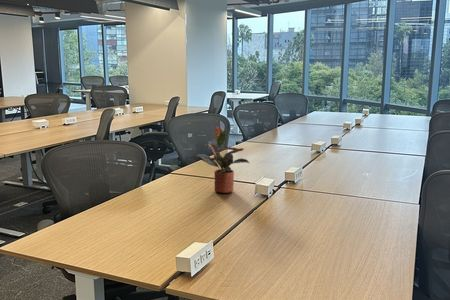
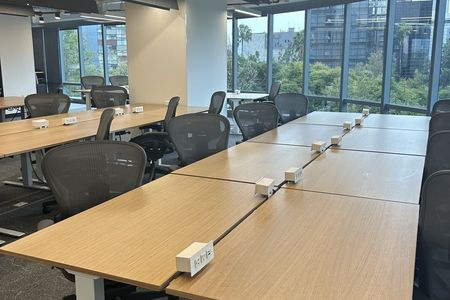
- potted plant (221, 161)
